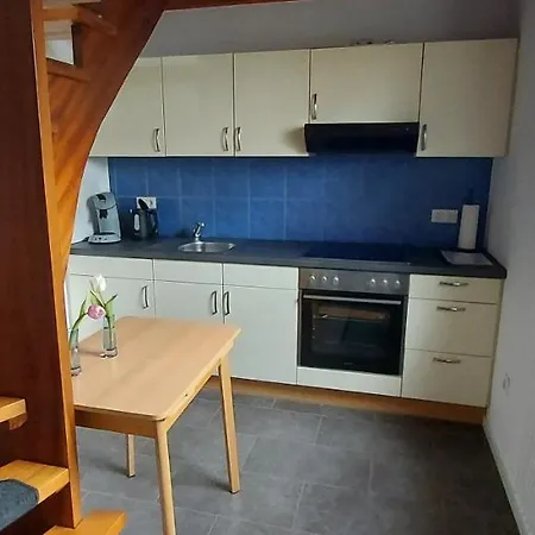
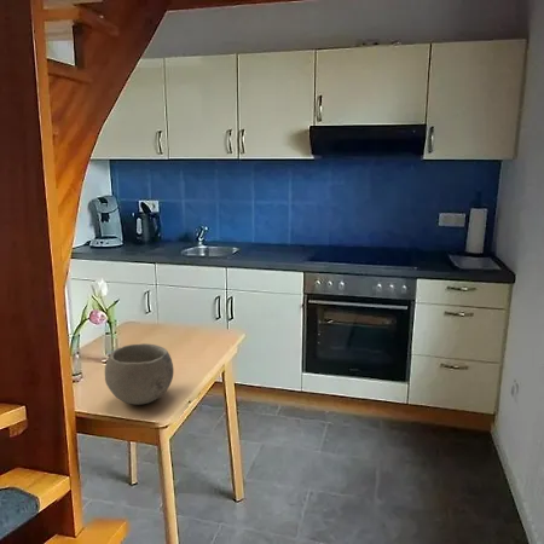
+ bowl (139, 376)
